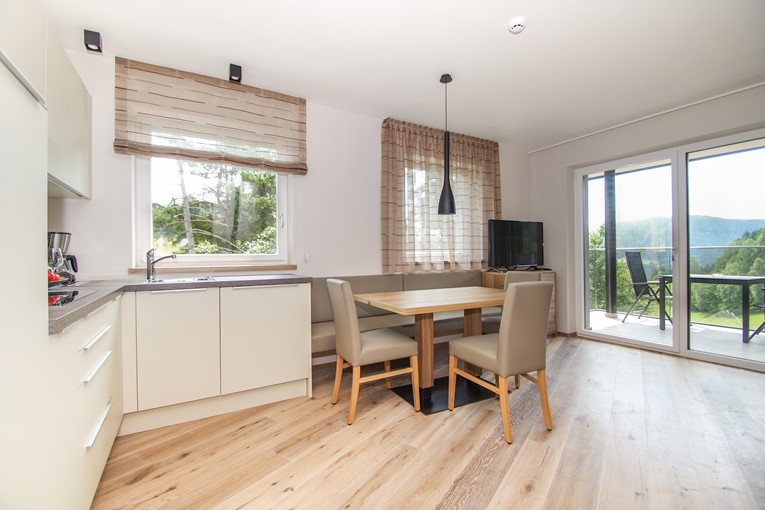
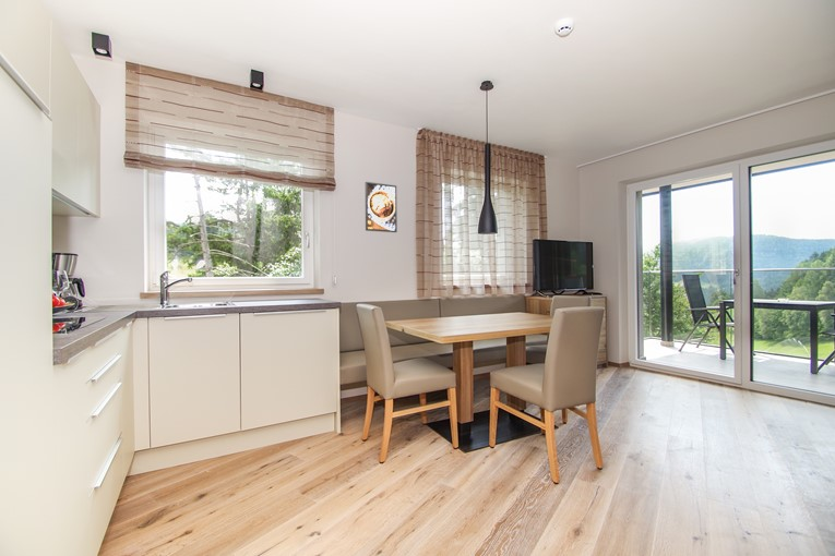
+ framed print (381, 207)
